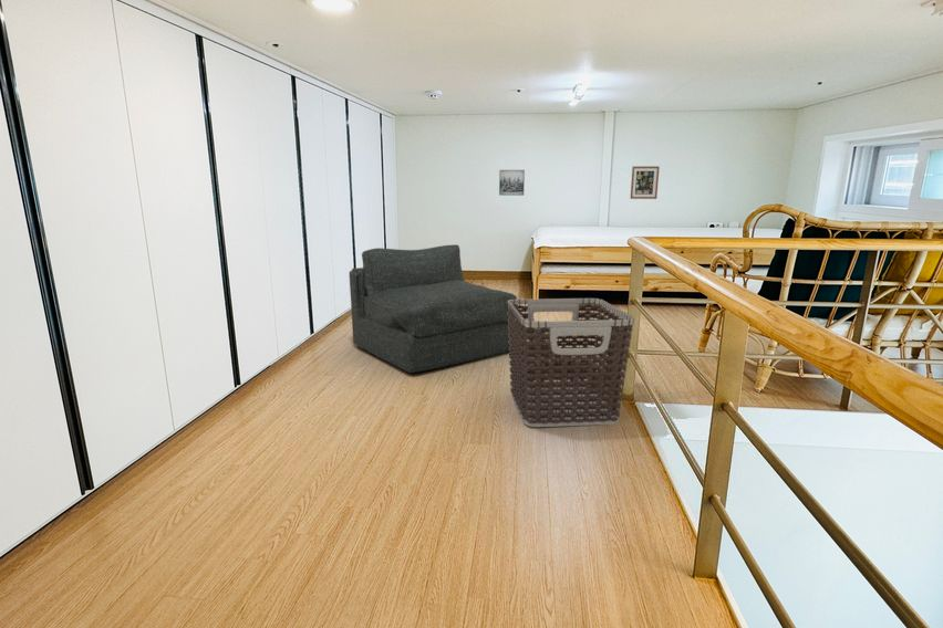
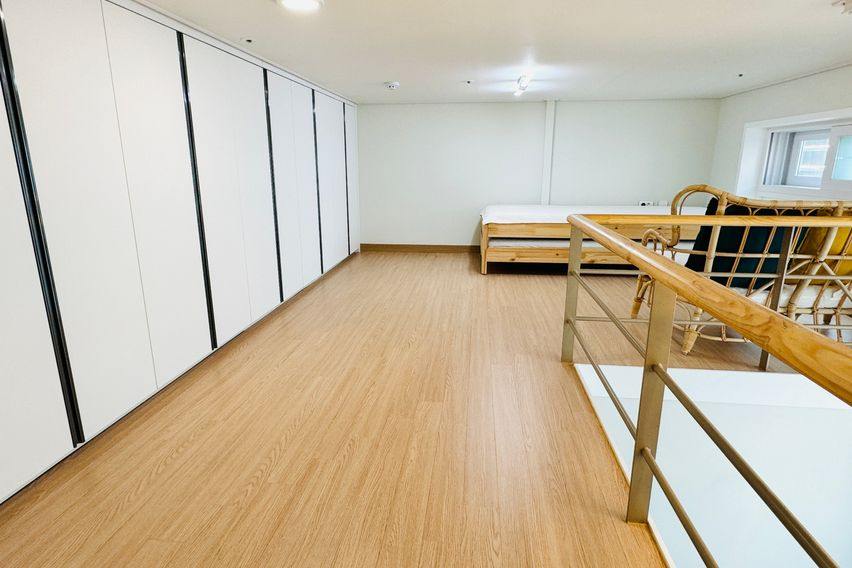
- wall art (644, 182)
- armchair (432, 299)
- clothes hamper (563, 358)
- wall art (511, 182)
